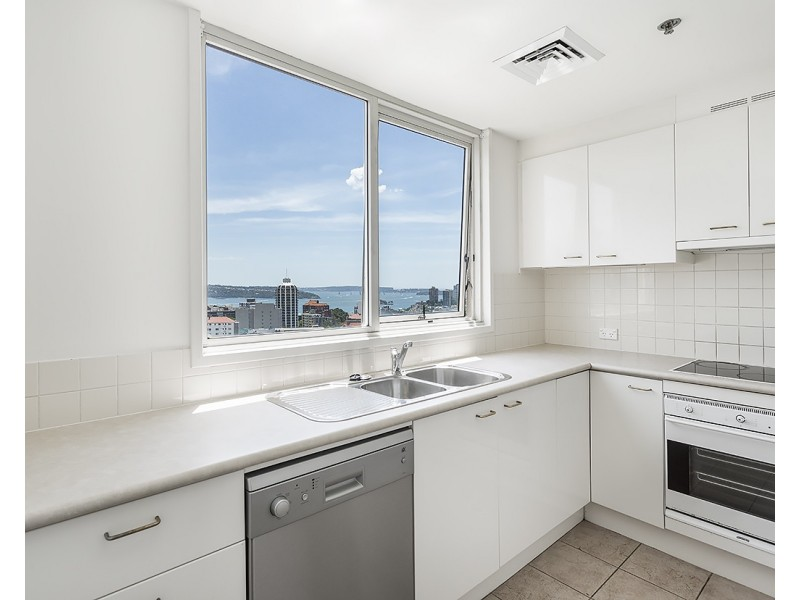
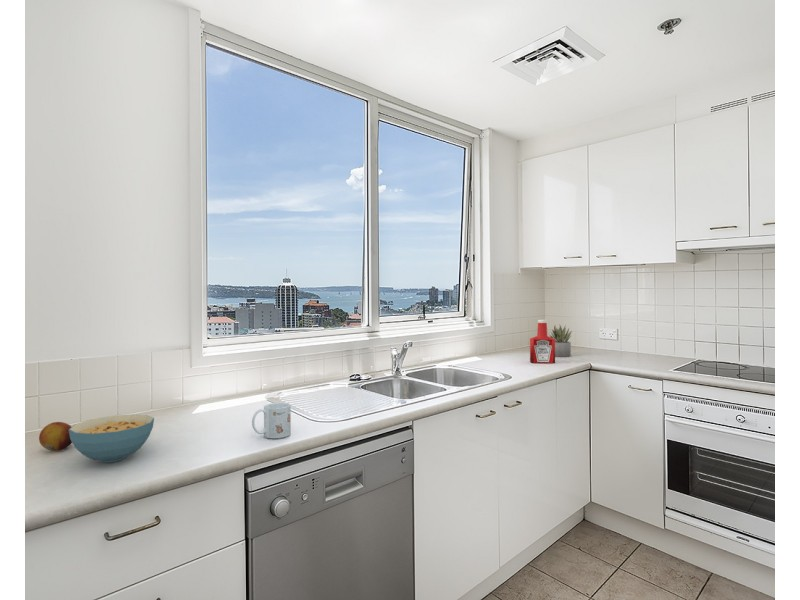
+ mug (271, 420)
+ succulent plant (560, 339)
+ fruit (57, 435)
+ cereal bowl (113, 441)
+ soap bottle (542, 341)
